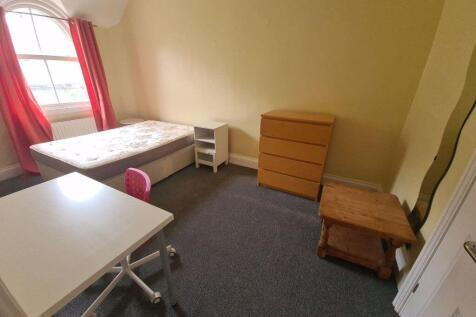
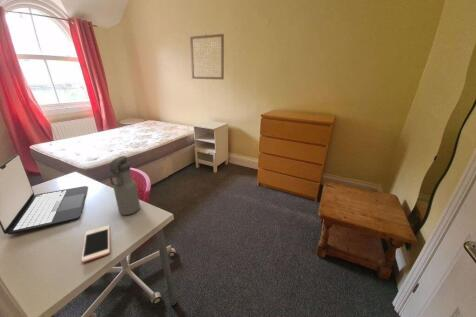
+ laptop (48, 192)
+ cell phone (97, 242)
+ water bottle (124, 185)
+ wall art (206, 56)
